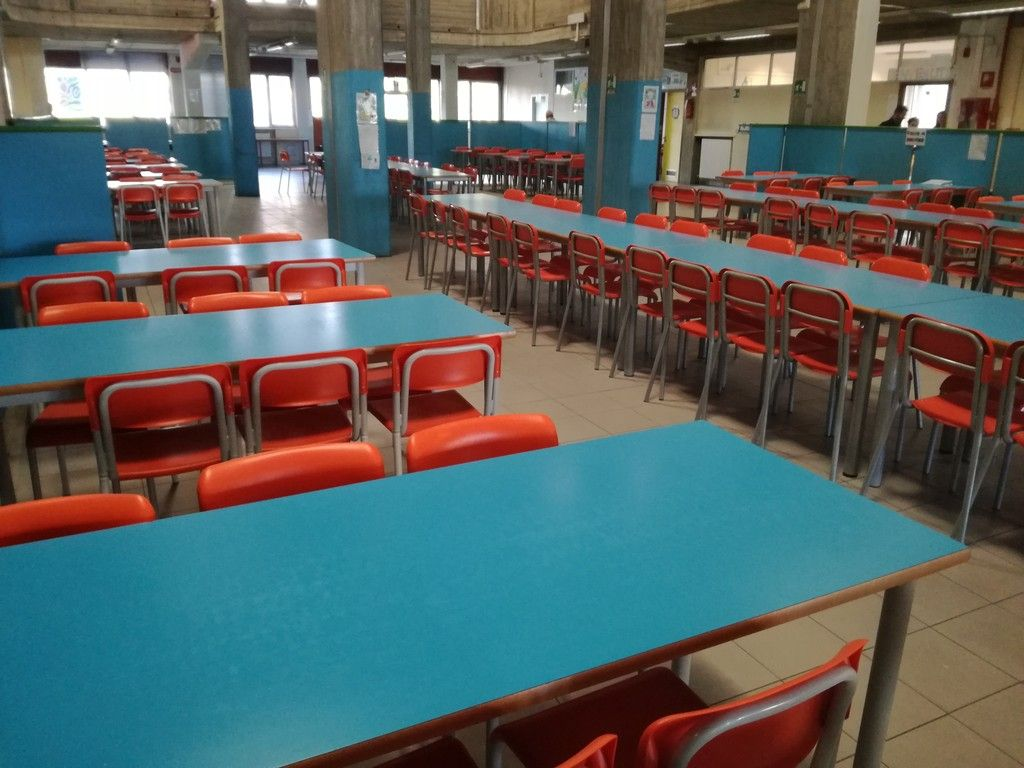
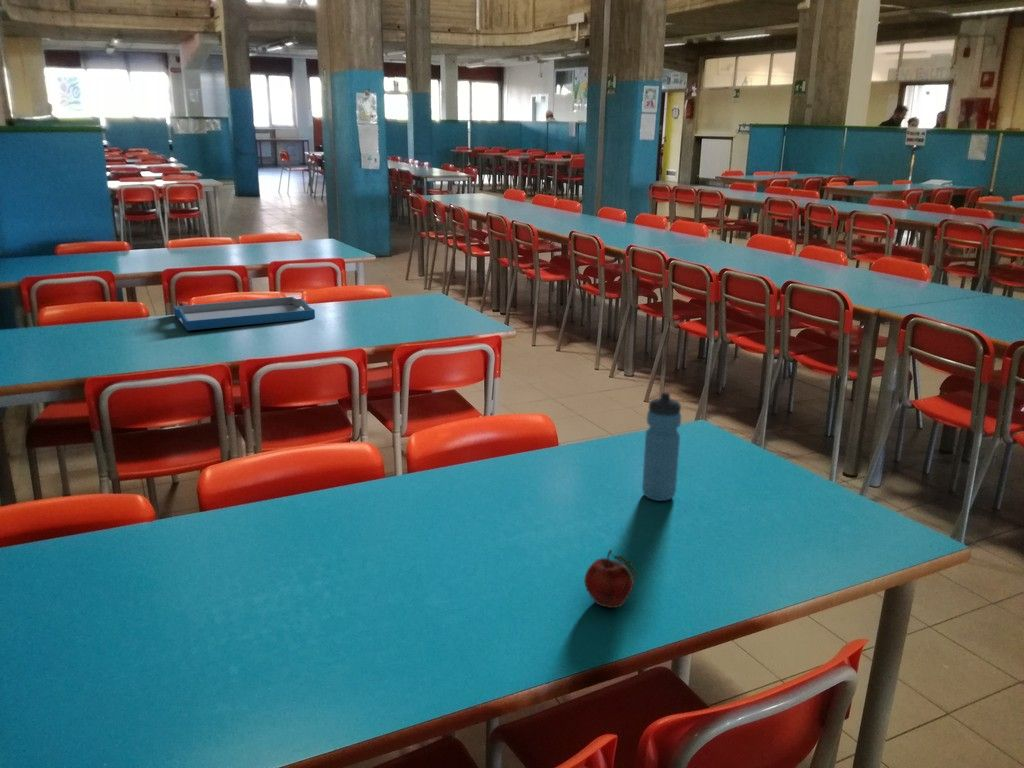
+ fruit (611, 578)
+ tray (243, 310)
+ water bottle (662, 445)
